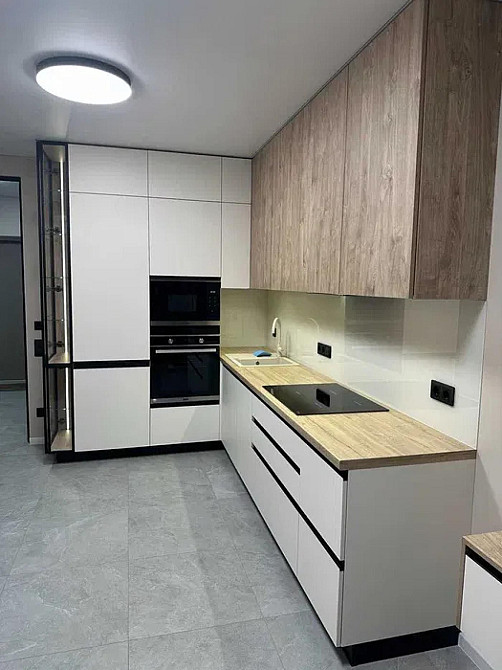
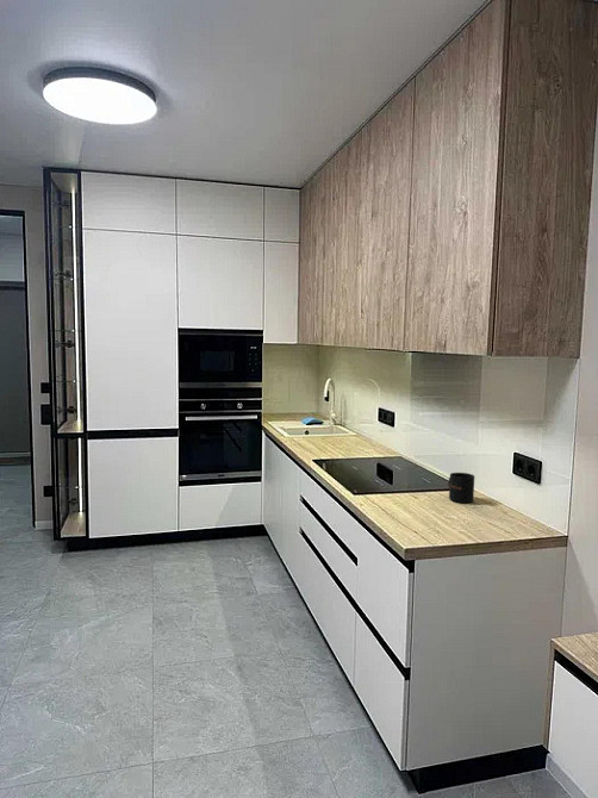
+ mug (460, 486)
